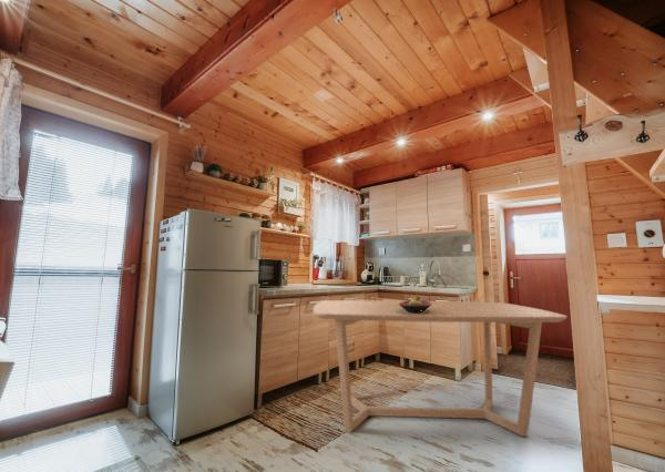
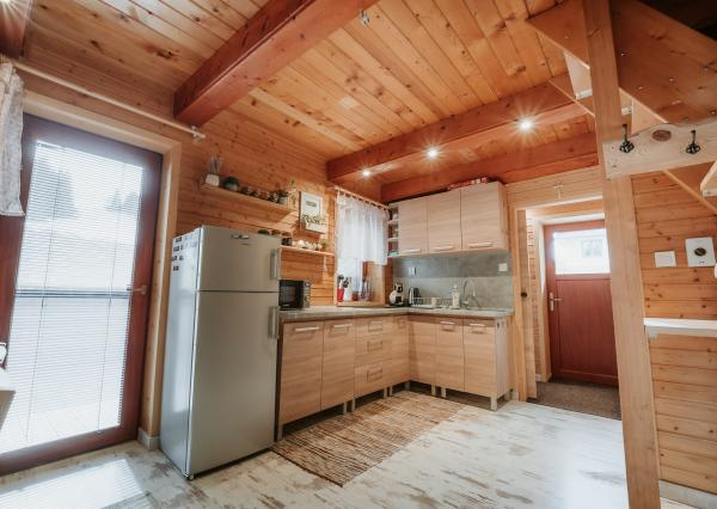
- fruit bowl (415, 302)
- dining table (424, 320)
